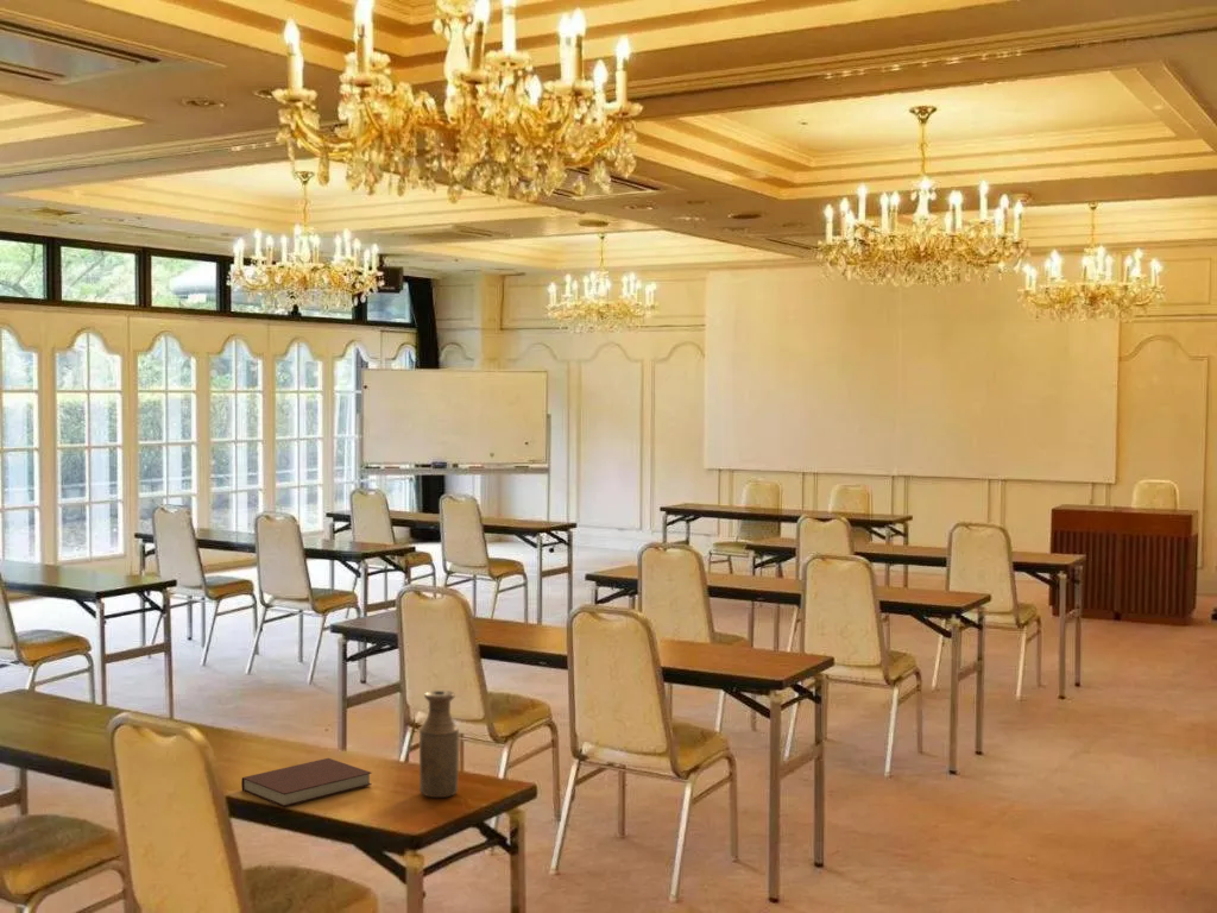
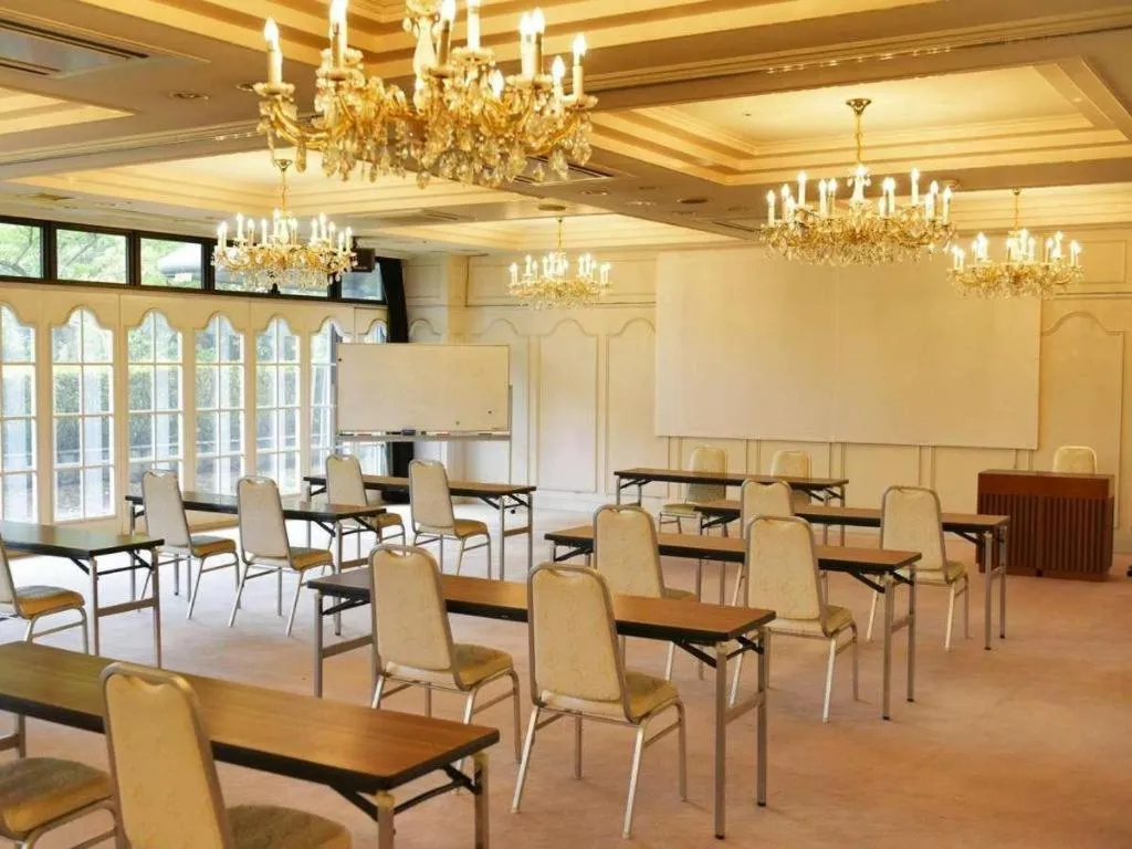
- notebook (307, 781)
- bottle (439, 742)
